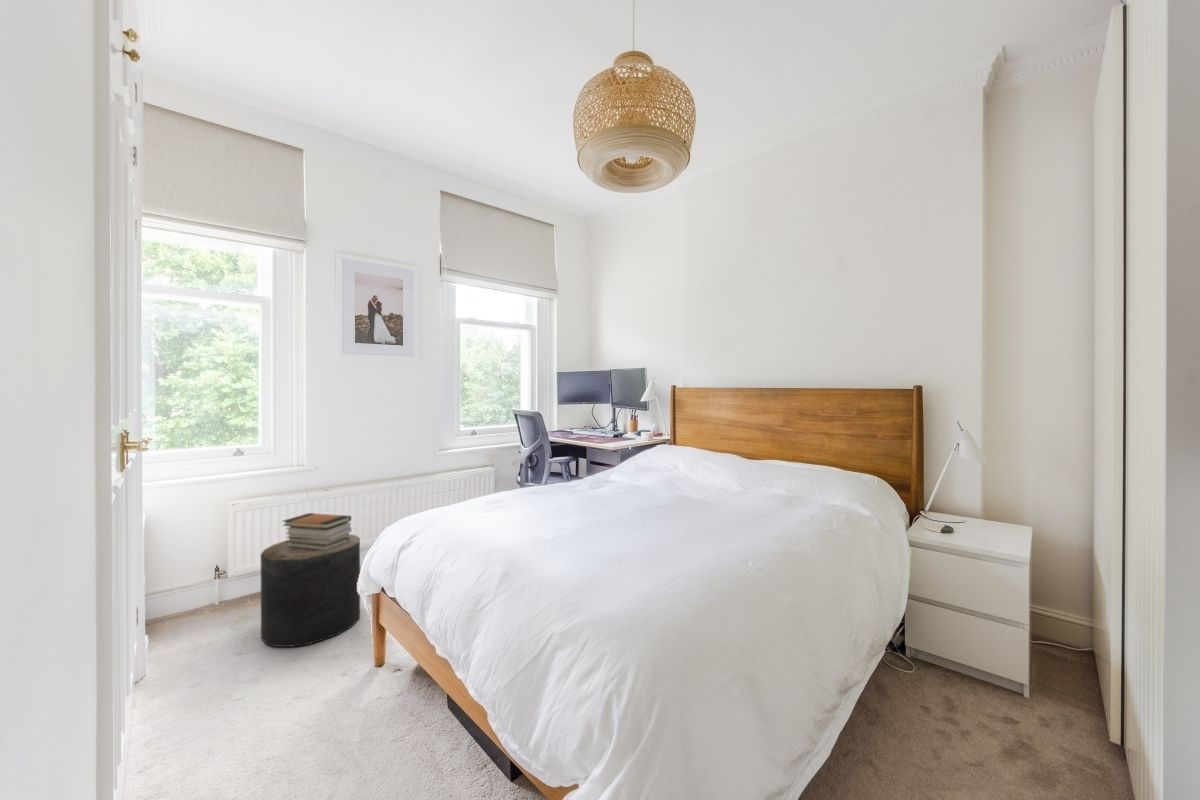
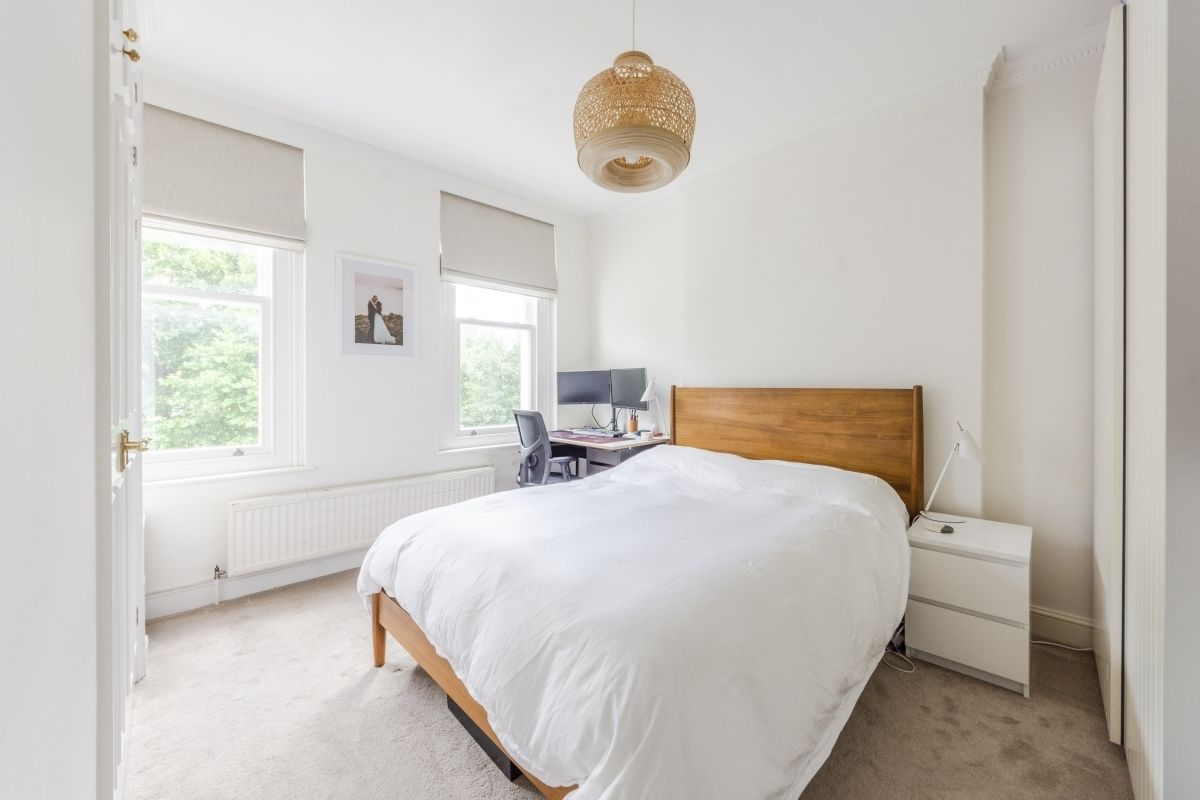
- book stack (318, 530)
- stool (312, 585)
